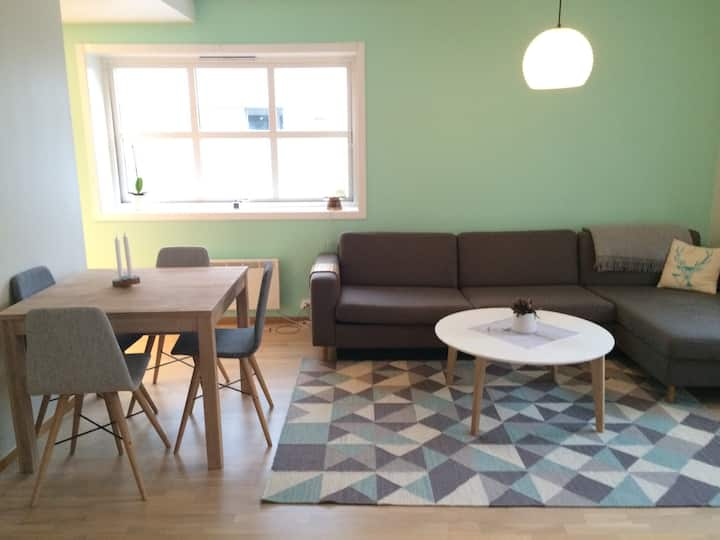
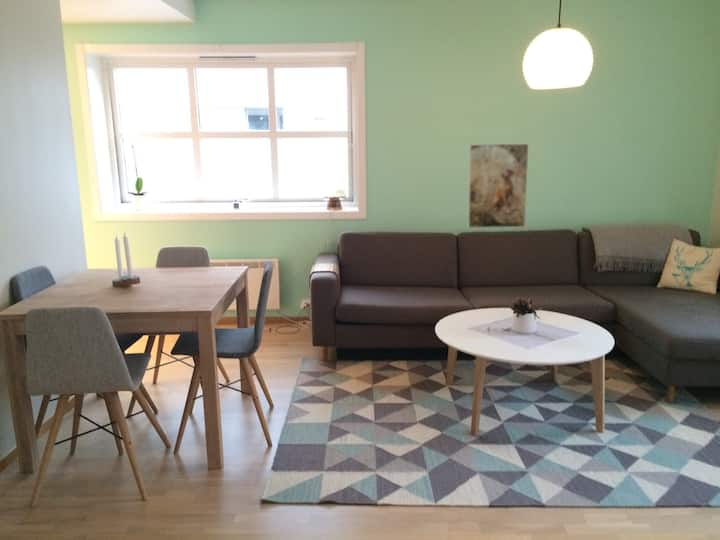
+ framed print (497, 186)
